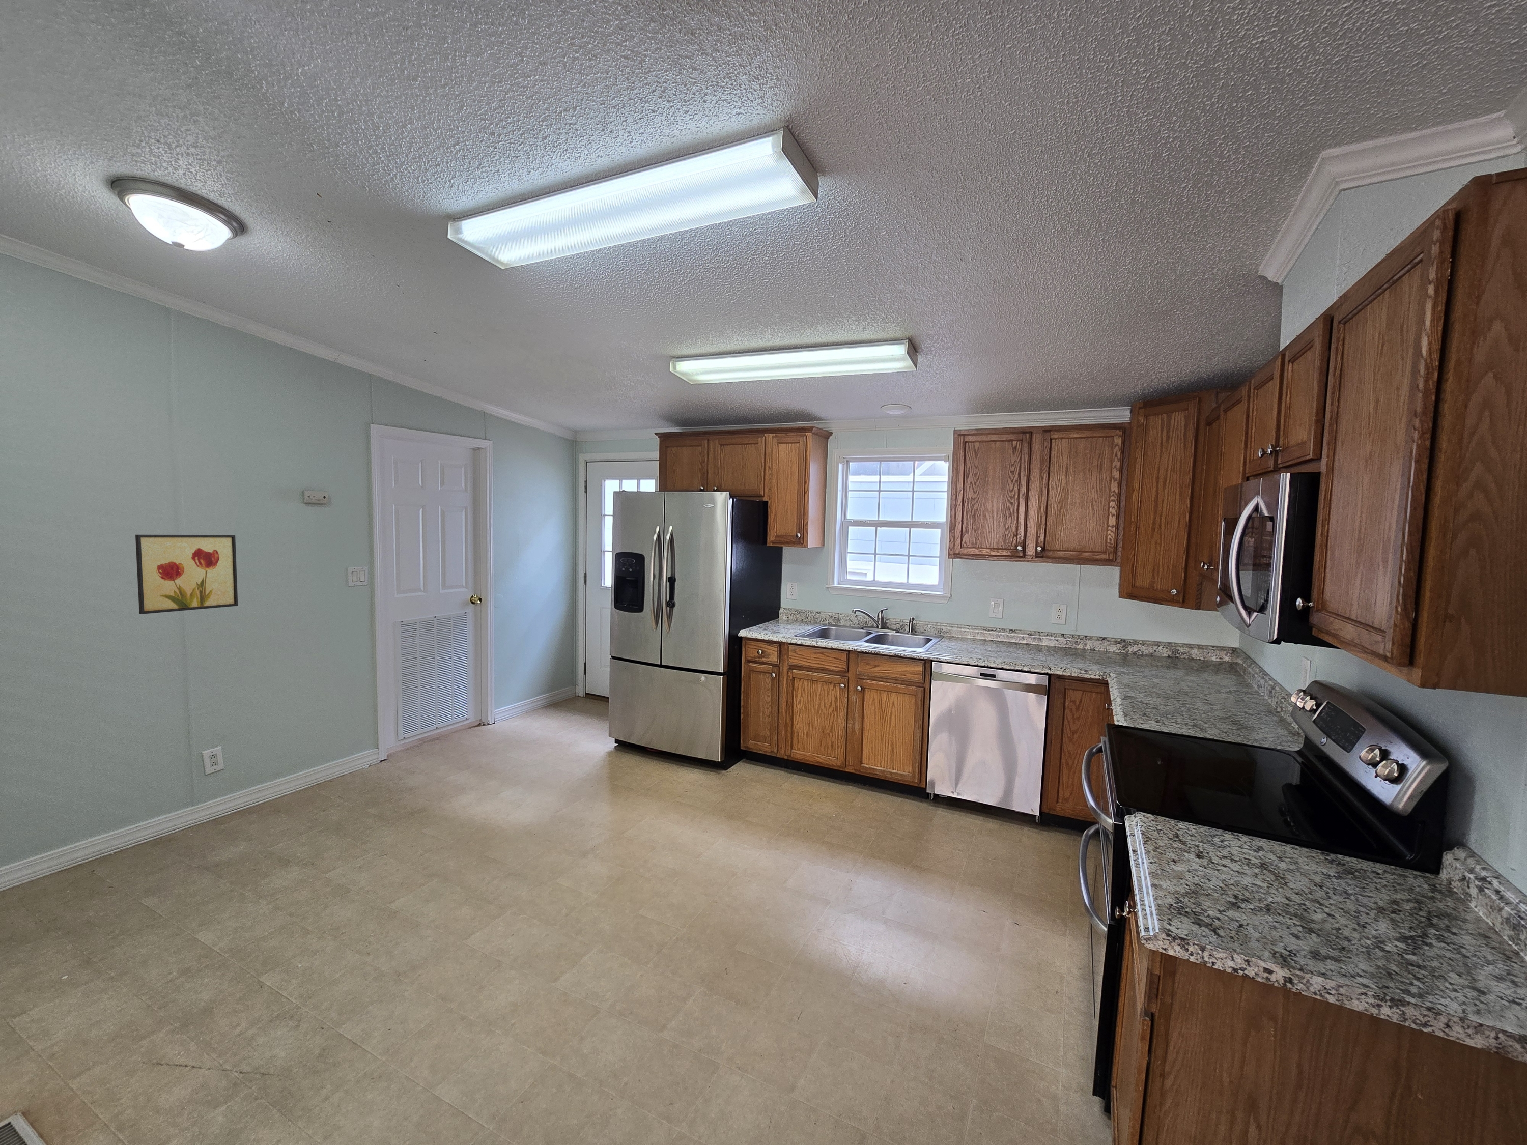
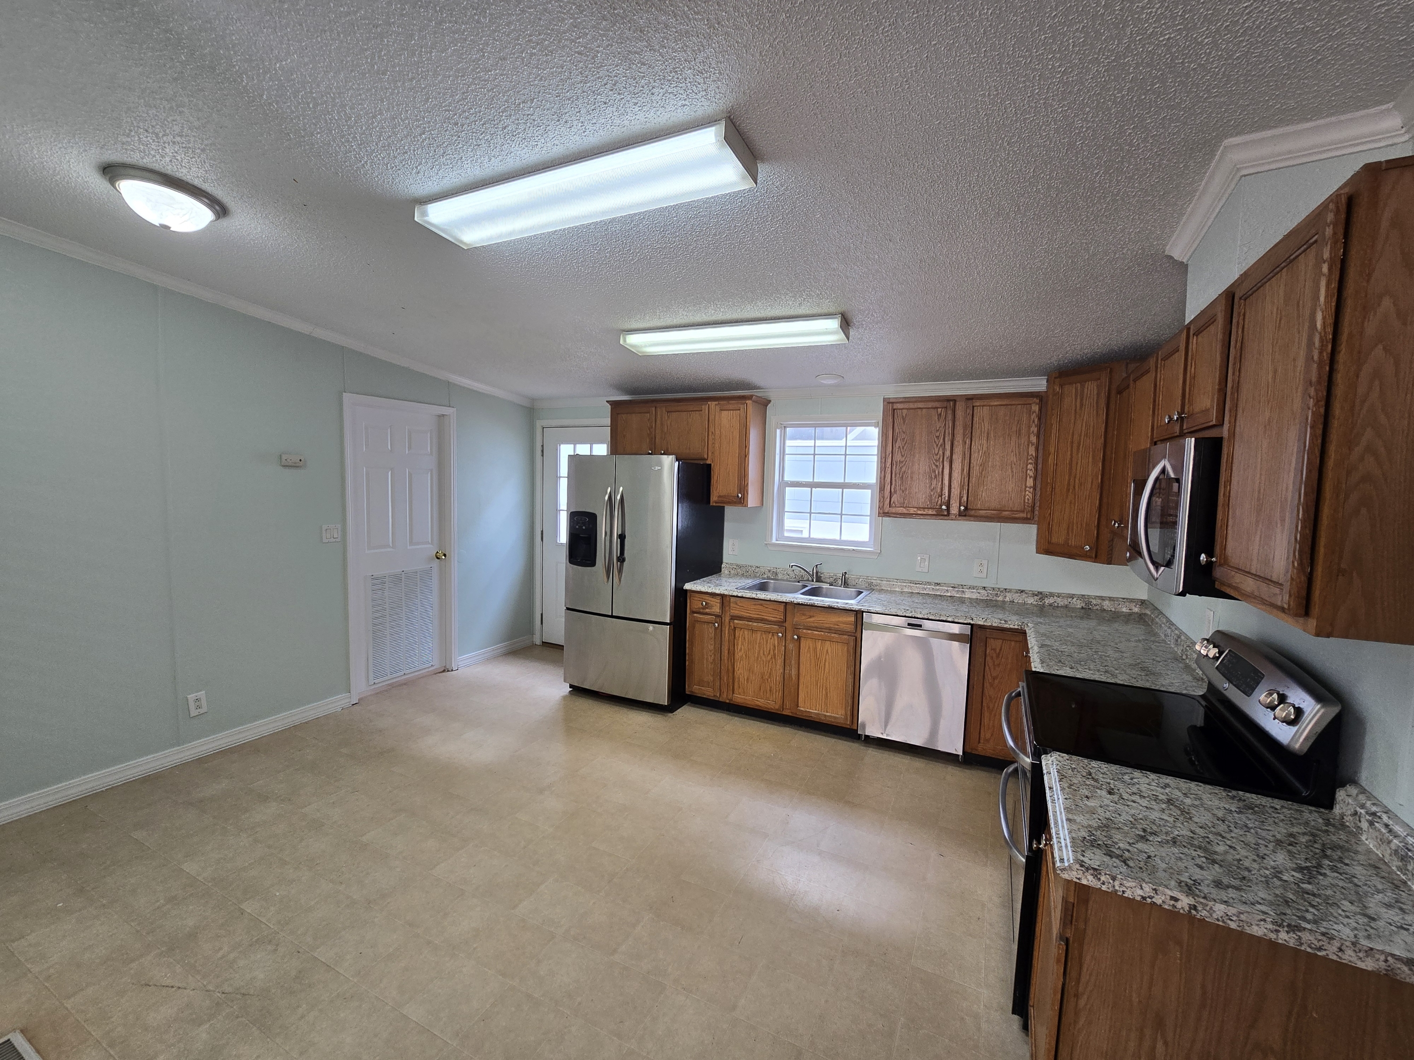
- wall art (189, 572)
